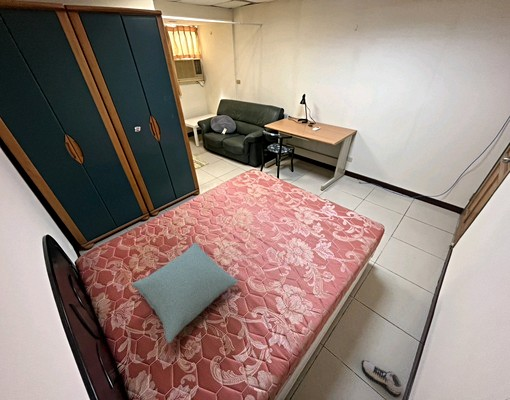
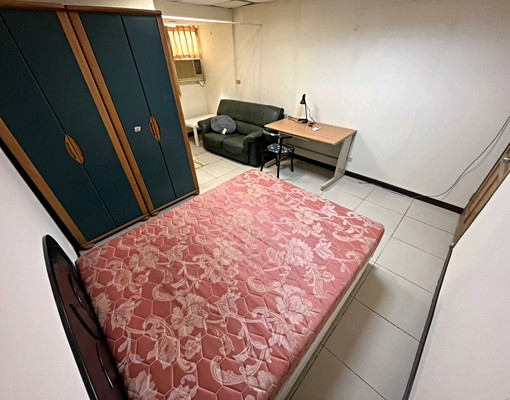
- sneaker (382, 375)
- pillow (185, 282)
